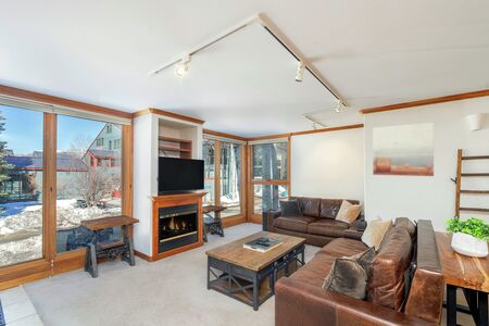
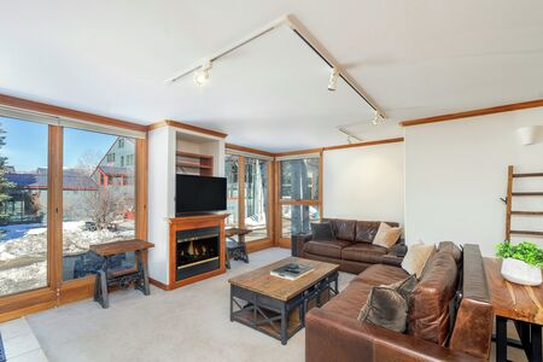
- wall art (401, 150)
